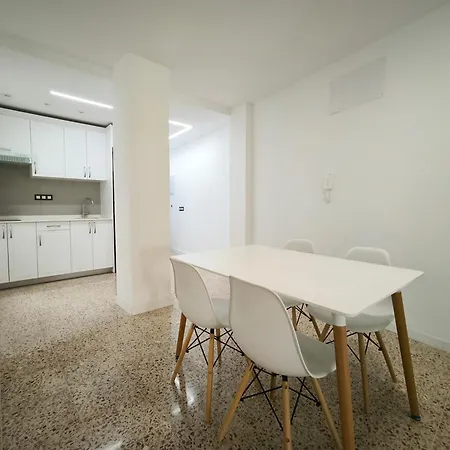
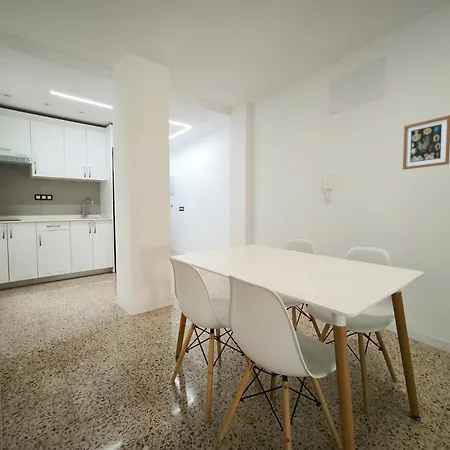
+ wall art (425, 144)
